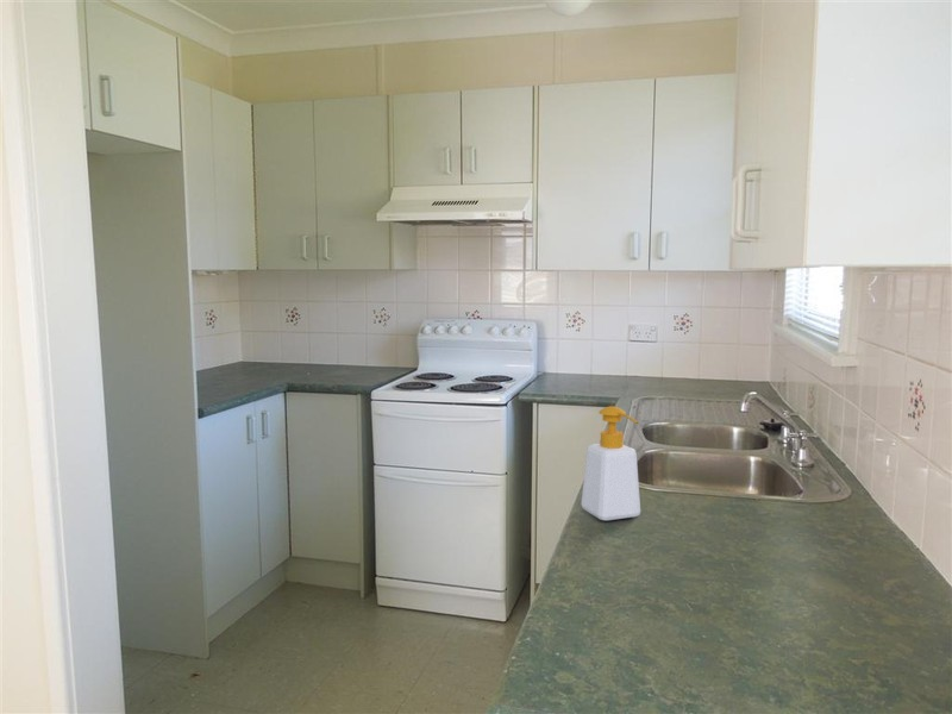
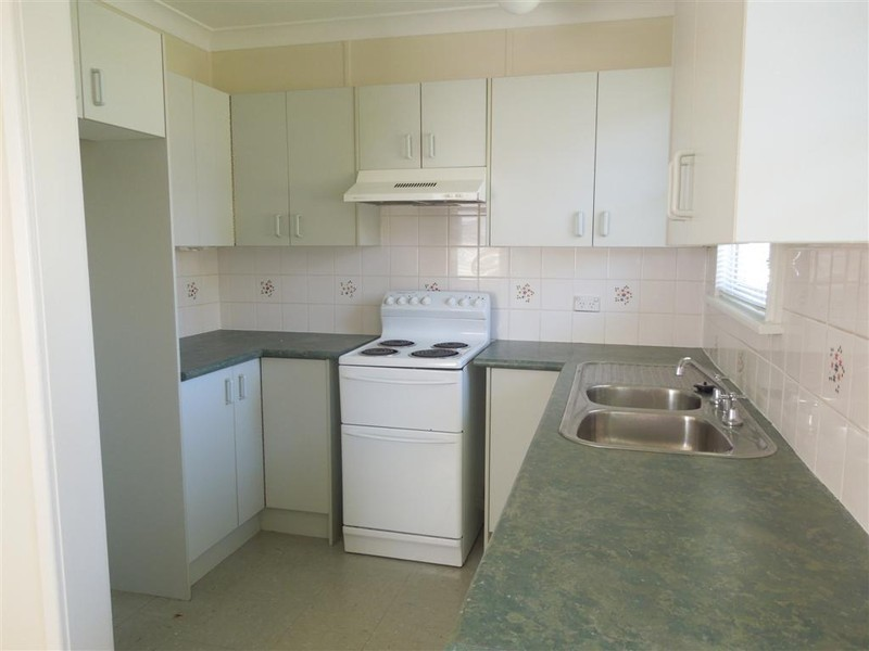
- soap bottle (616, 463)
